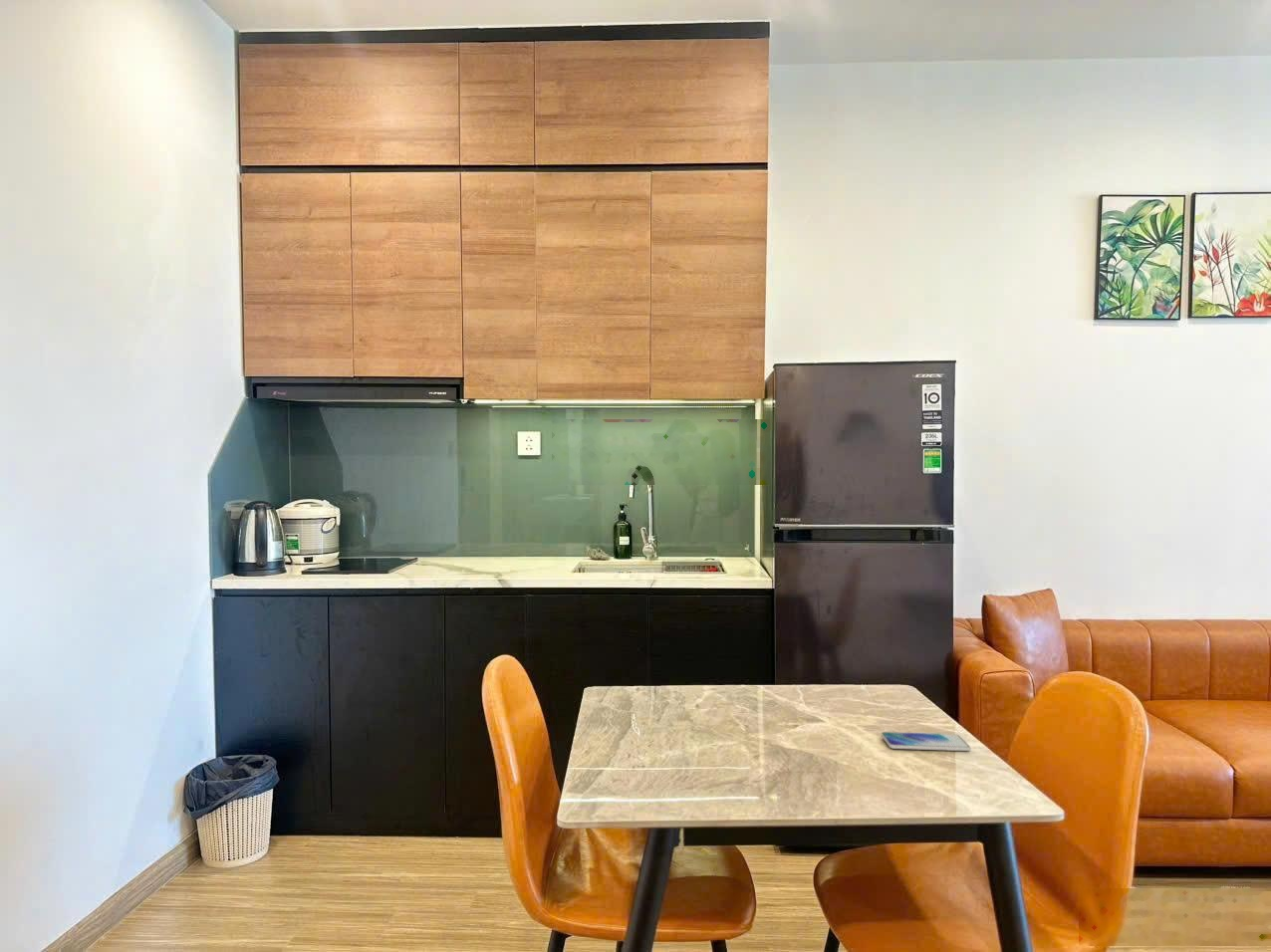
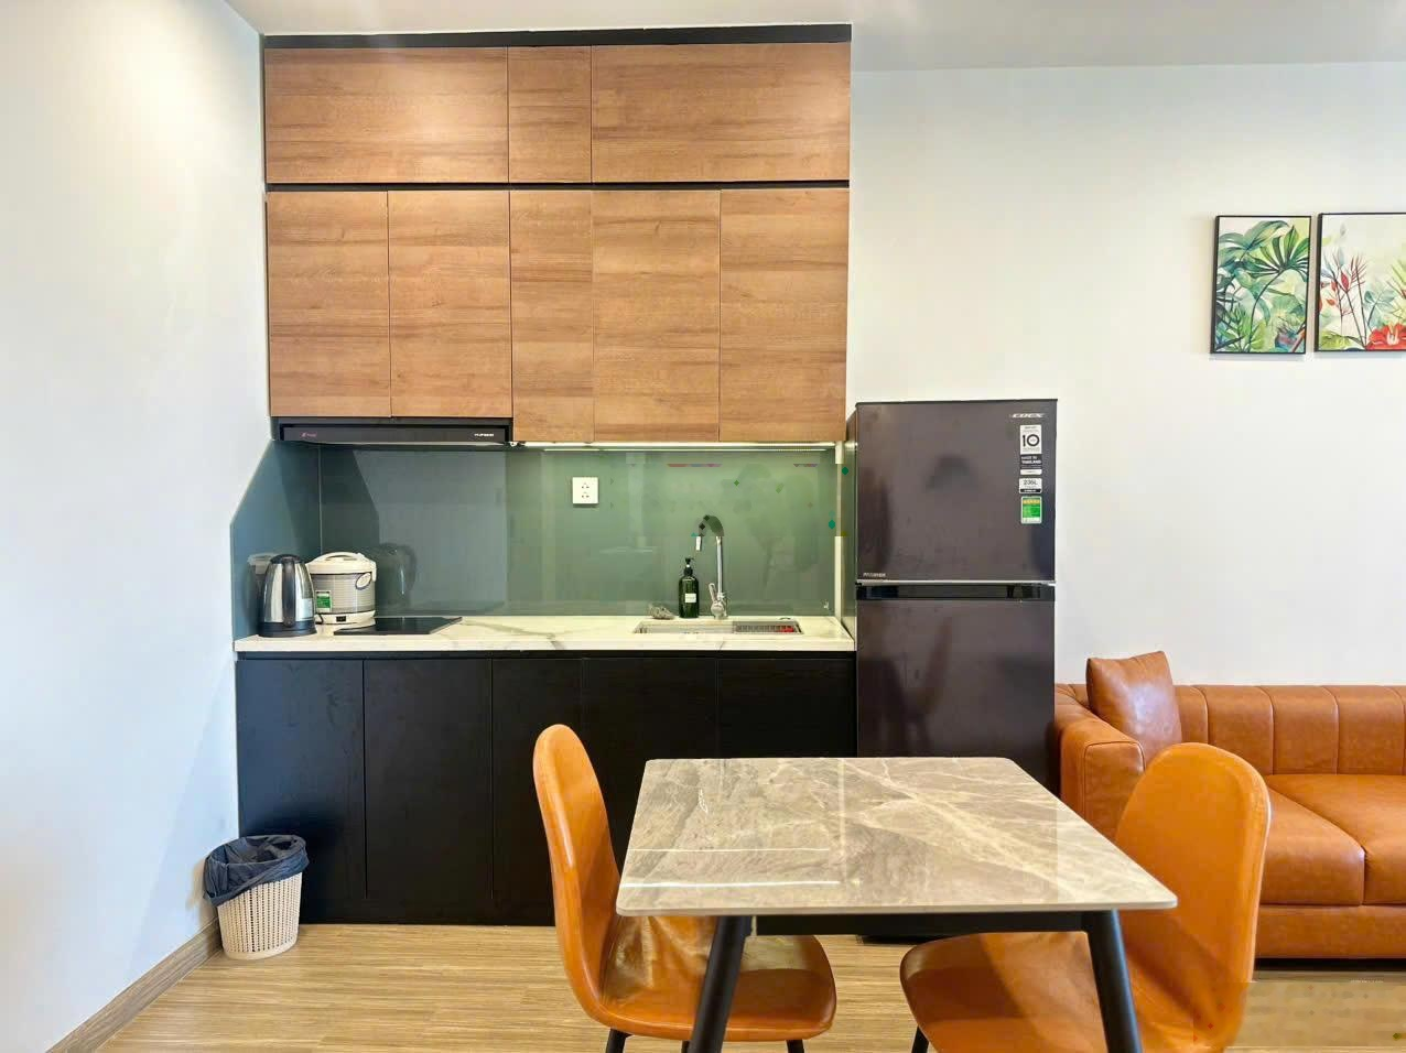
- smartphone (924, 741)
